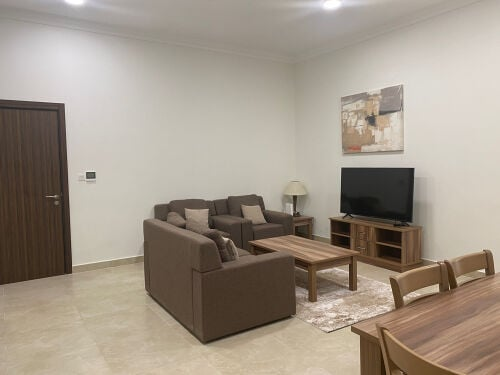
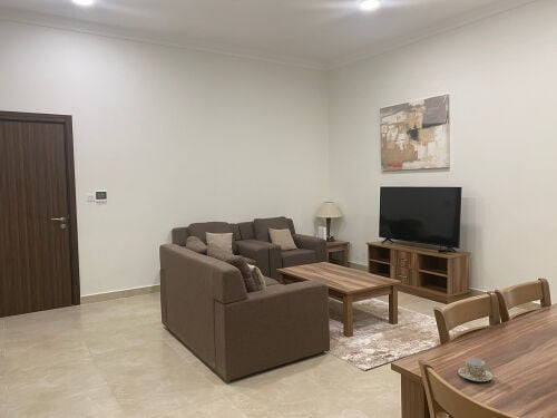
+ teacup (475, 369)
